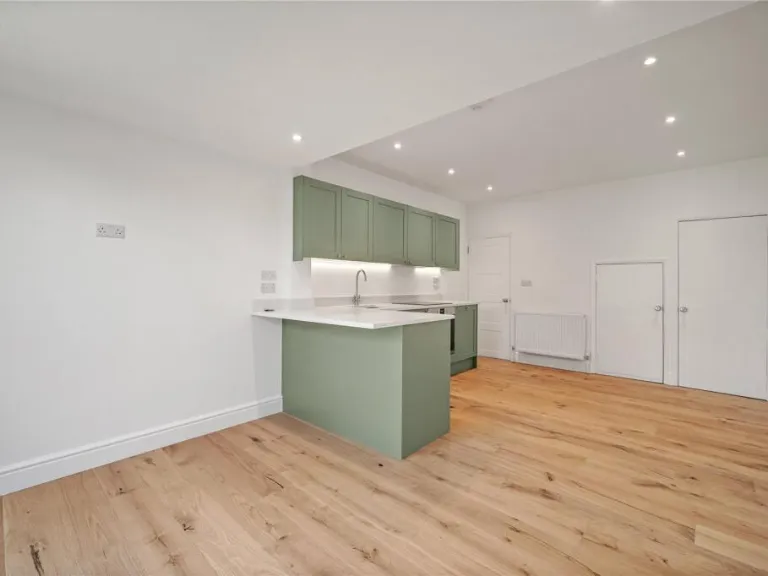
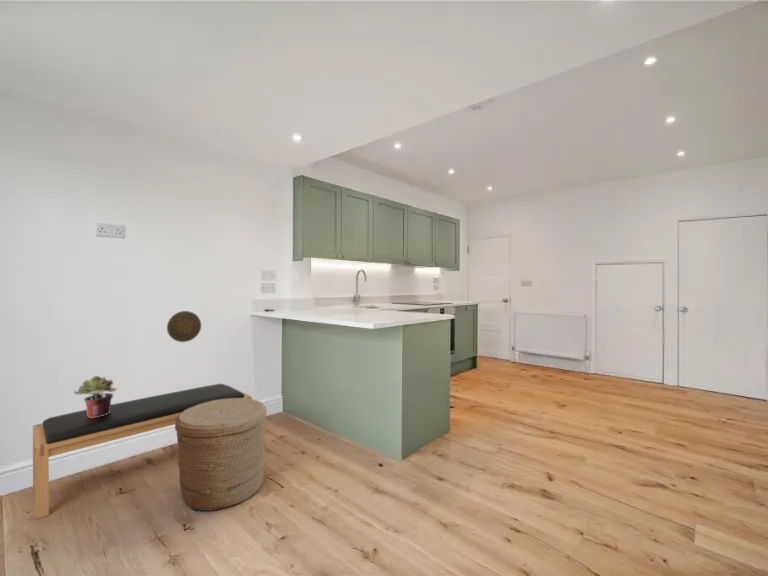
+ decorative plate (185, 326)
+ basket (223, 449)
+ potted plant (95, 395)
+ bench (154, 429)
